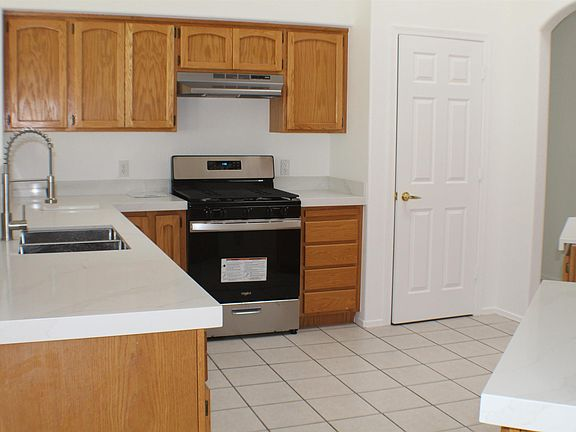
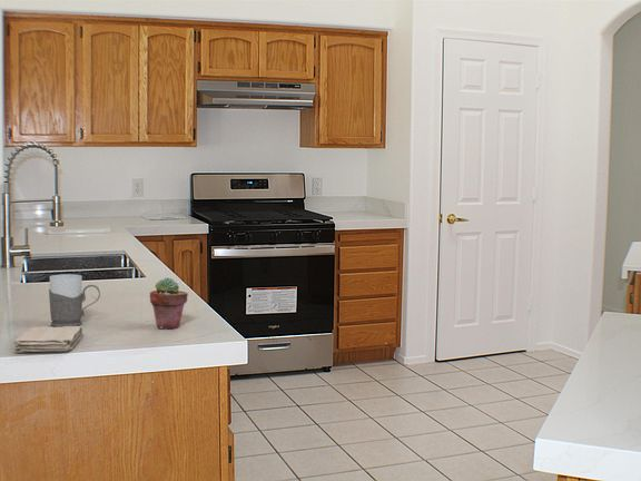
+ mug (75, 300)
+ washcloth (49, 337)
+ potted succulent (168, 302)
